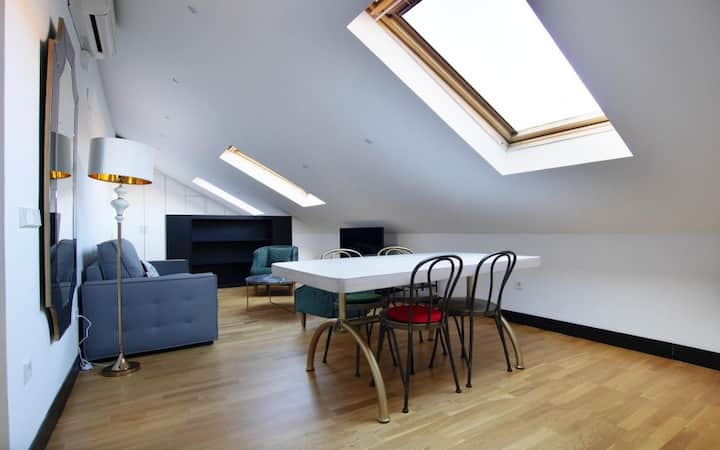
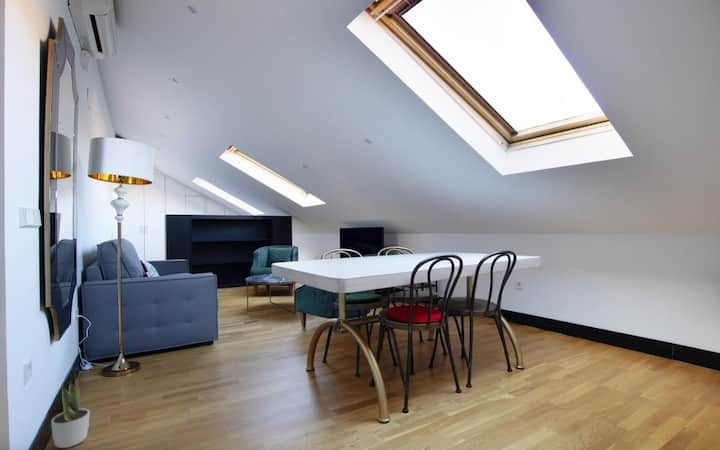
+ potted plant (70, 406)
